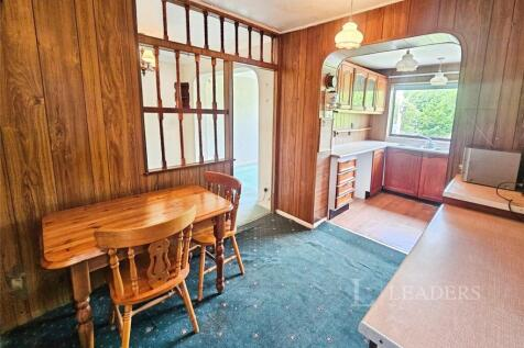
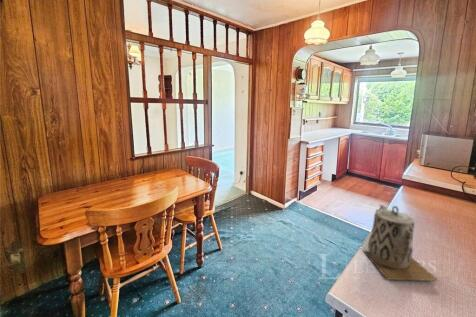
+ teapot (394, 232)
